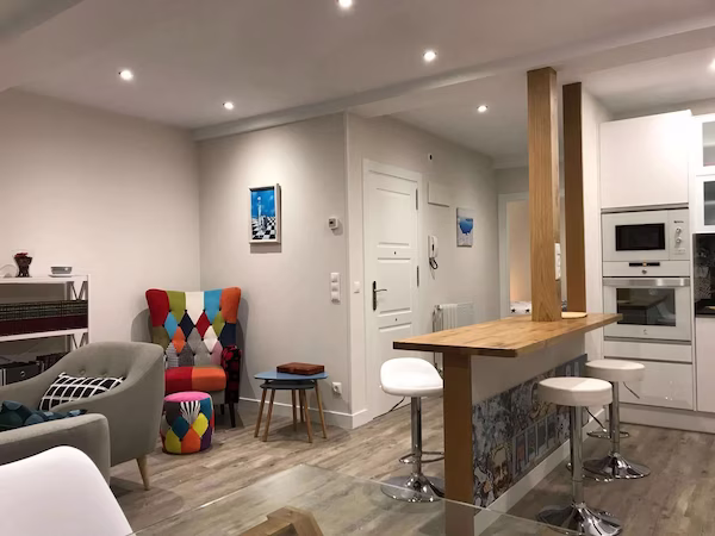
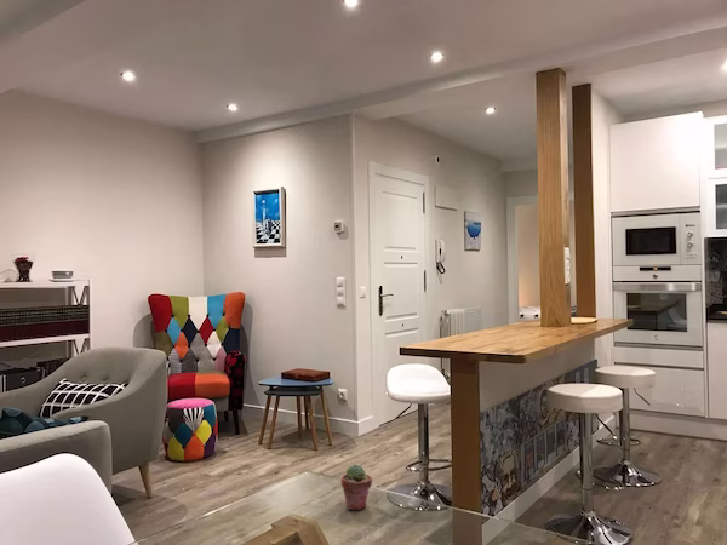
+ potted succulent (356, 486)
